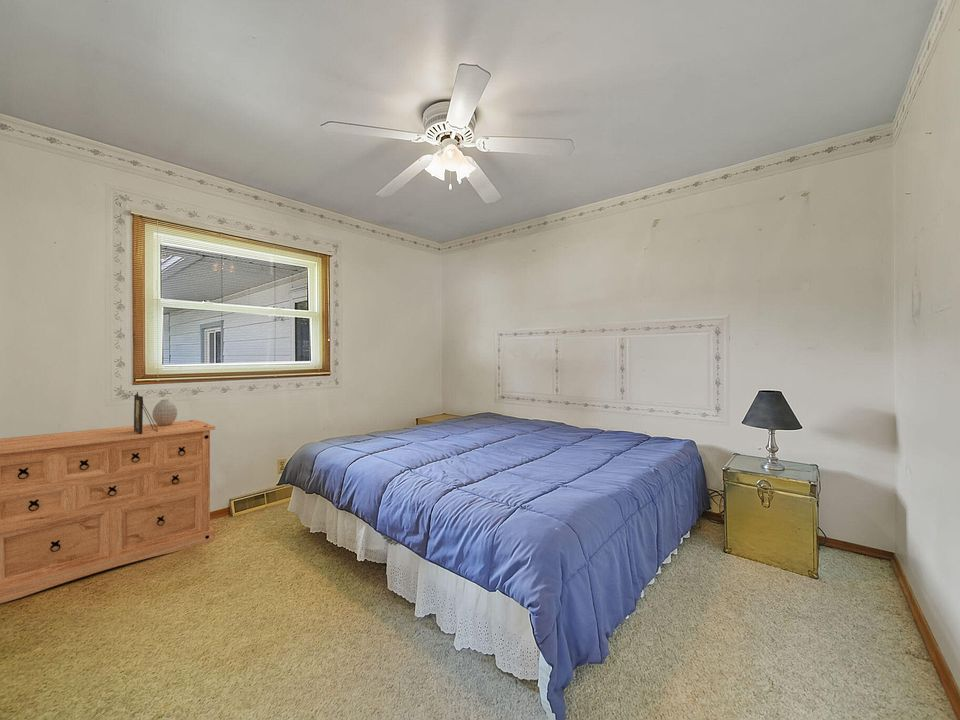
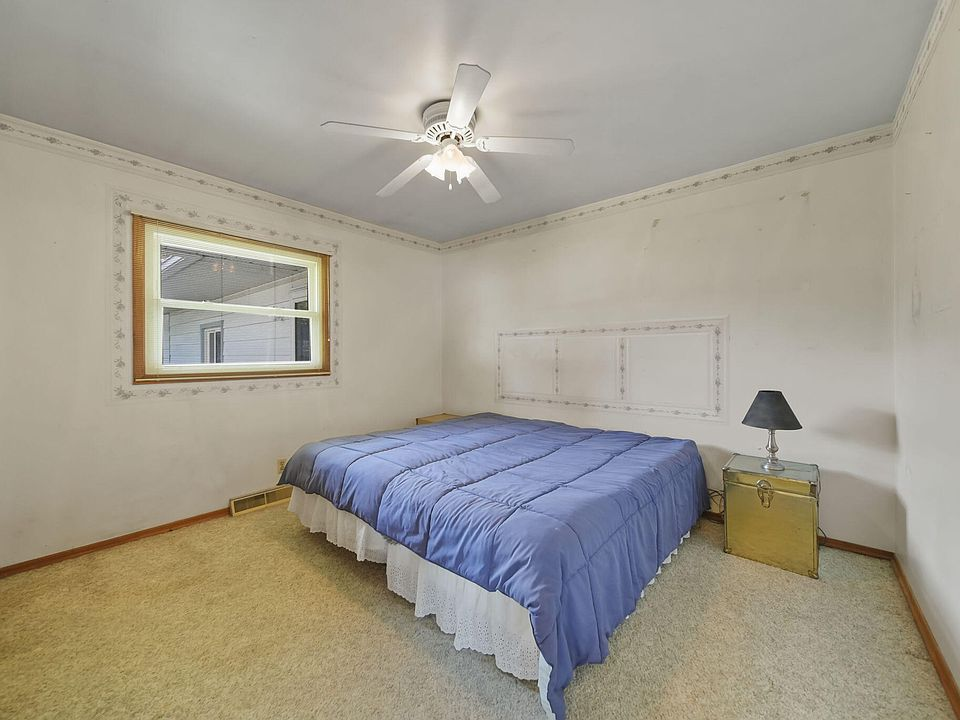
- photo frame (146, 410)
- vase (165, 411)
- dresser (106, 495)
